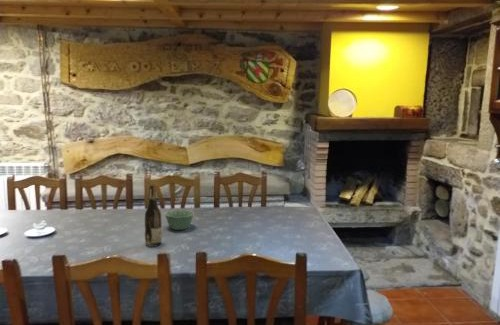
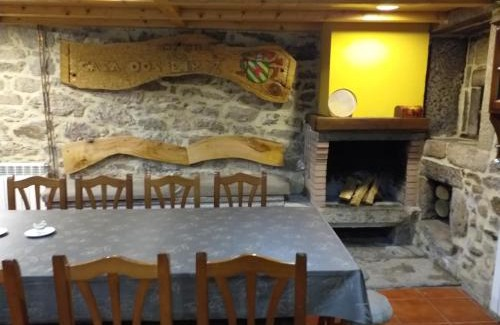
- bowl (179, 220)
- wine bottle (153, 214)
